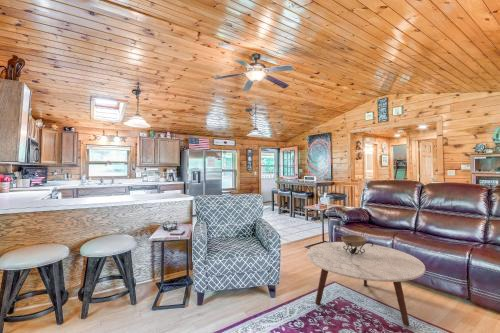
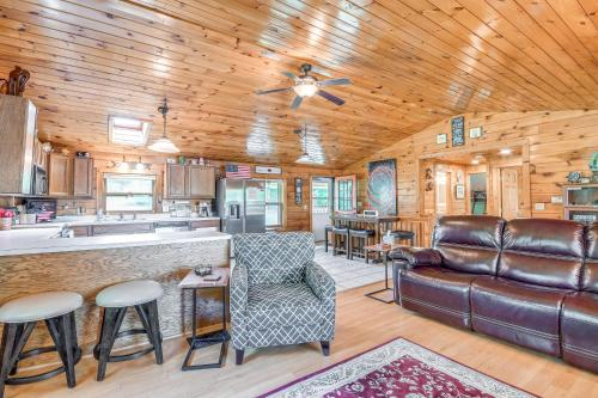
- coffee table (361, 279)
- decorative bowl (353, 245)
